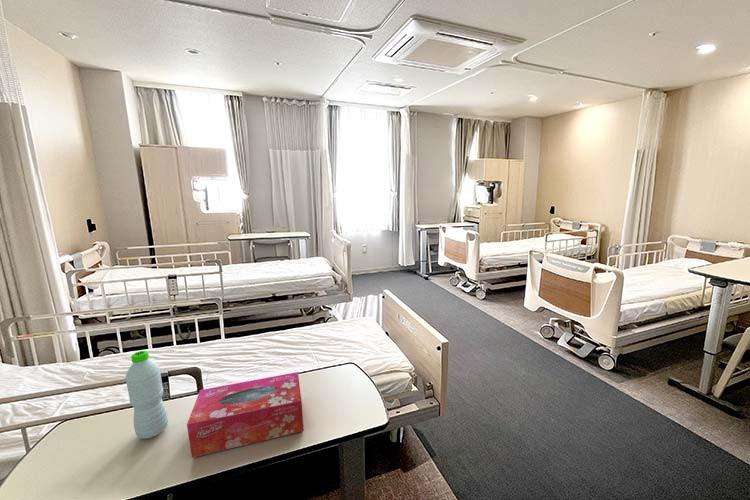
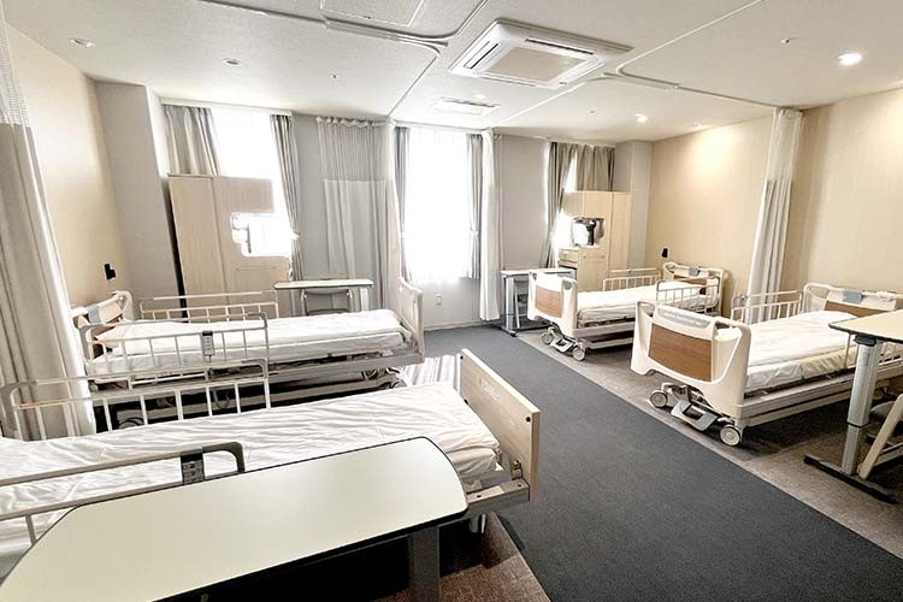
- tissue box (250, 410)
- water bottle (146, 393)
